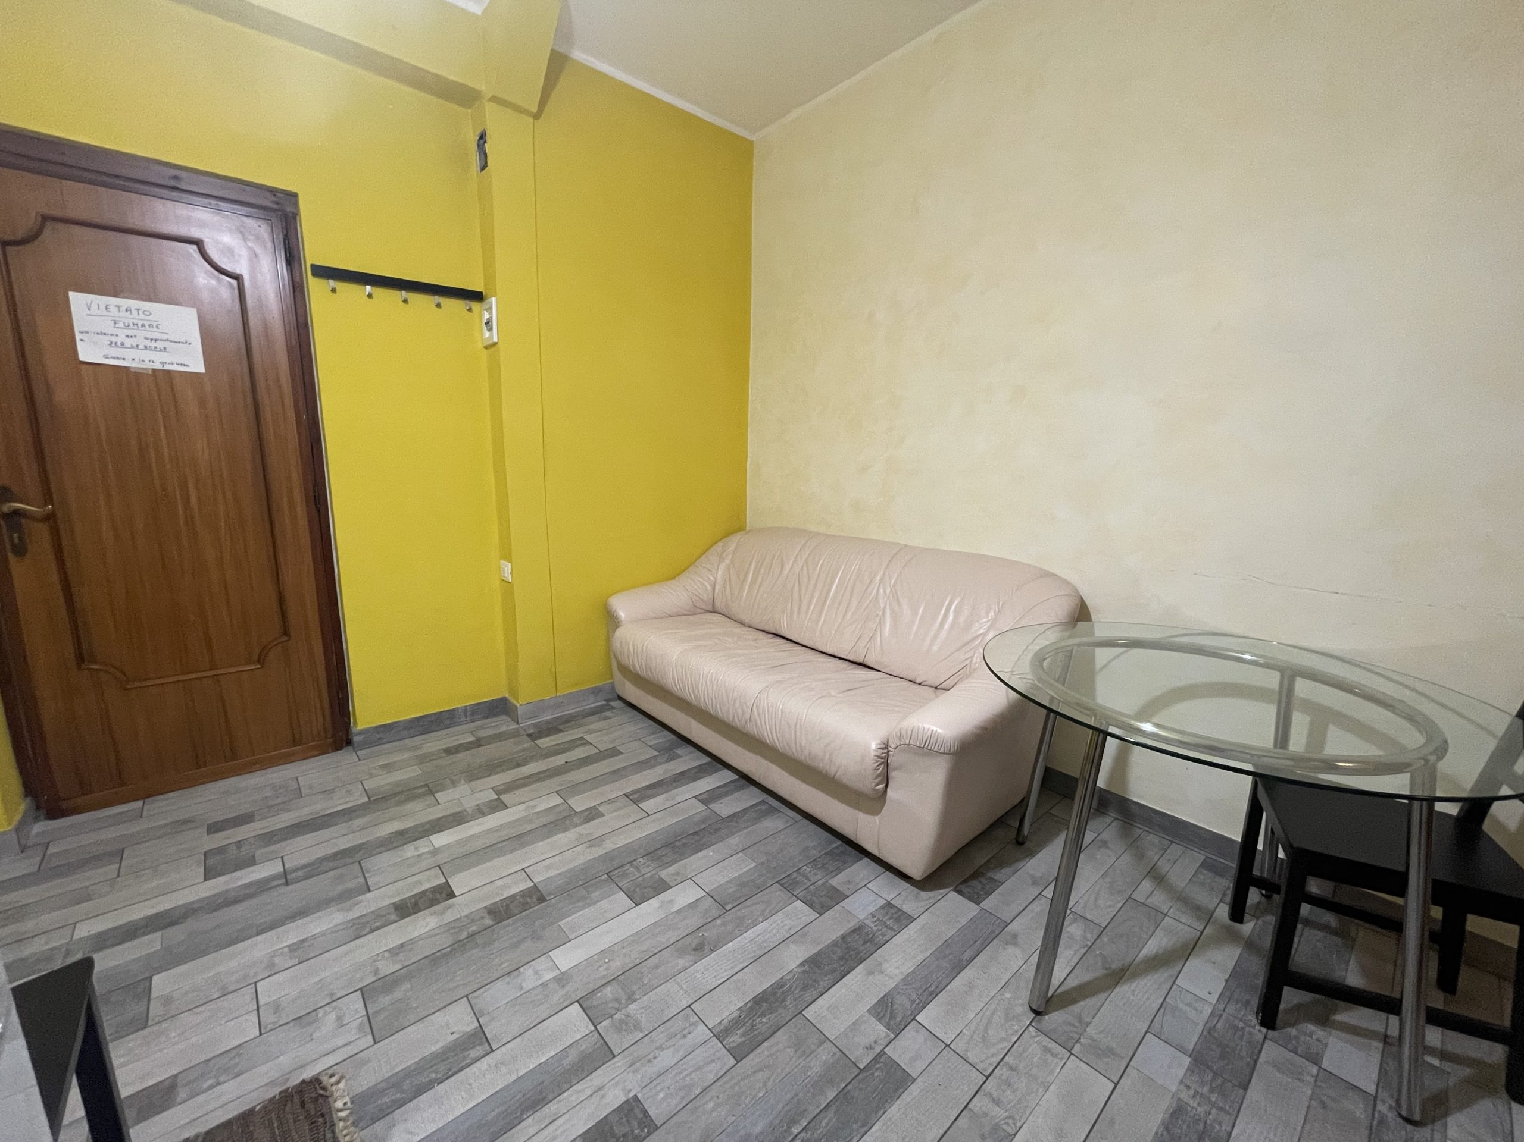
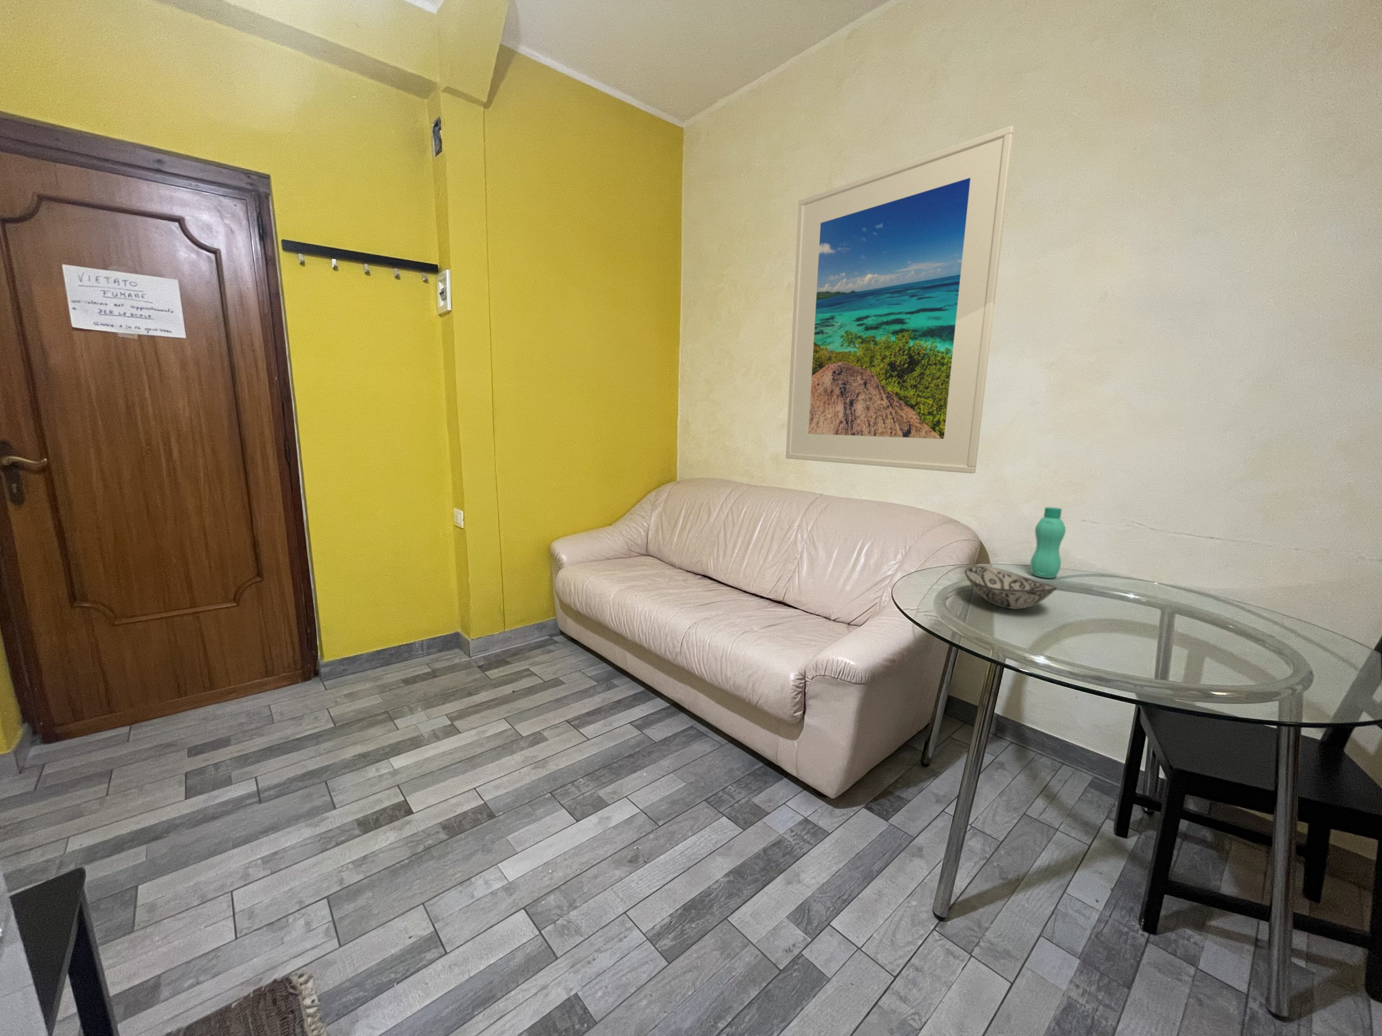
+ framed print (878, 324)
+ bottle (1048, 542)
+ decorative bowl (1007, 590)
